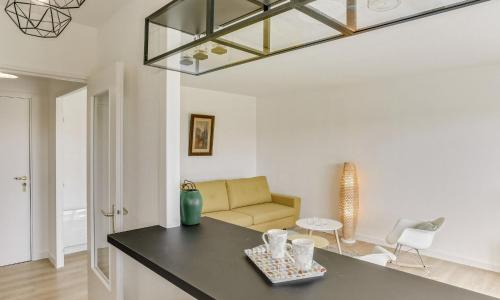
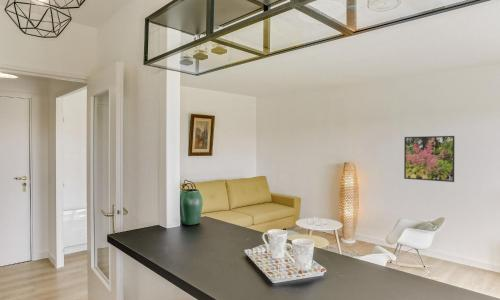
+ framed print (428, 158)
